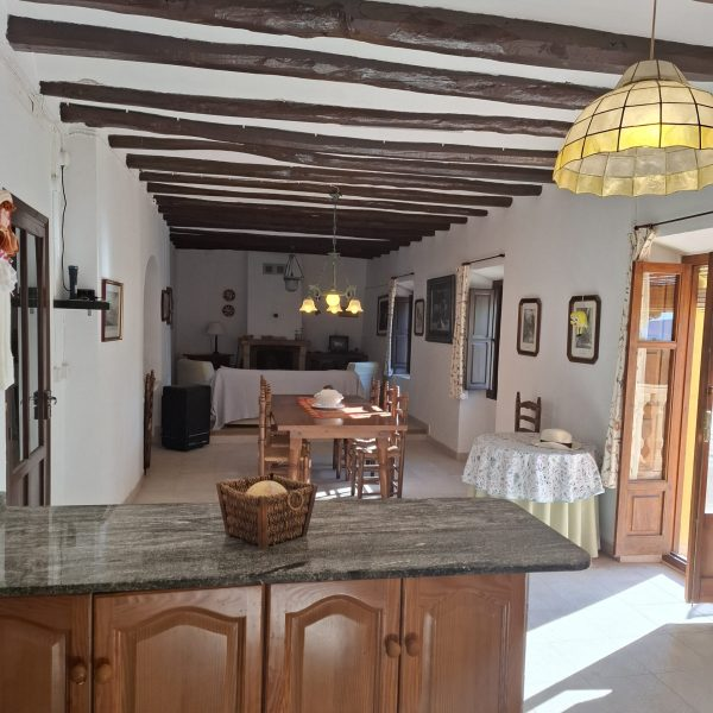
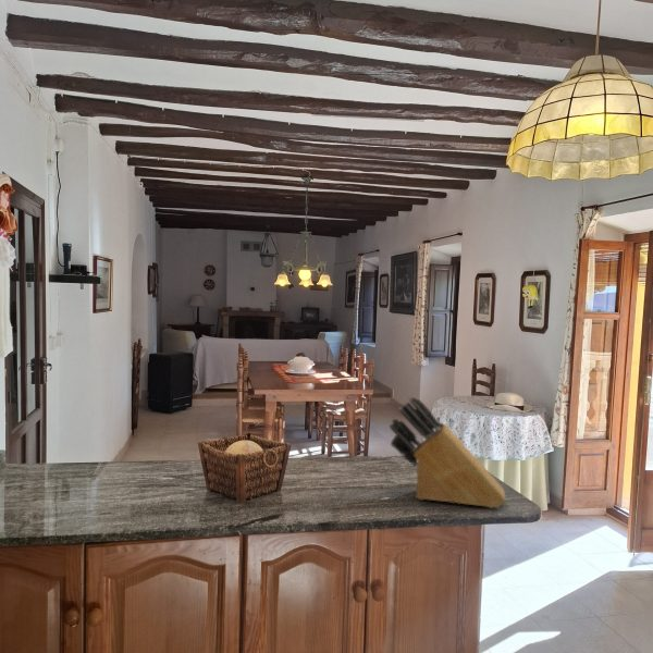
+ knife block (446, 447)
